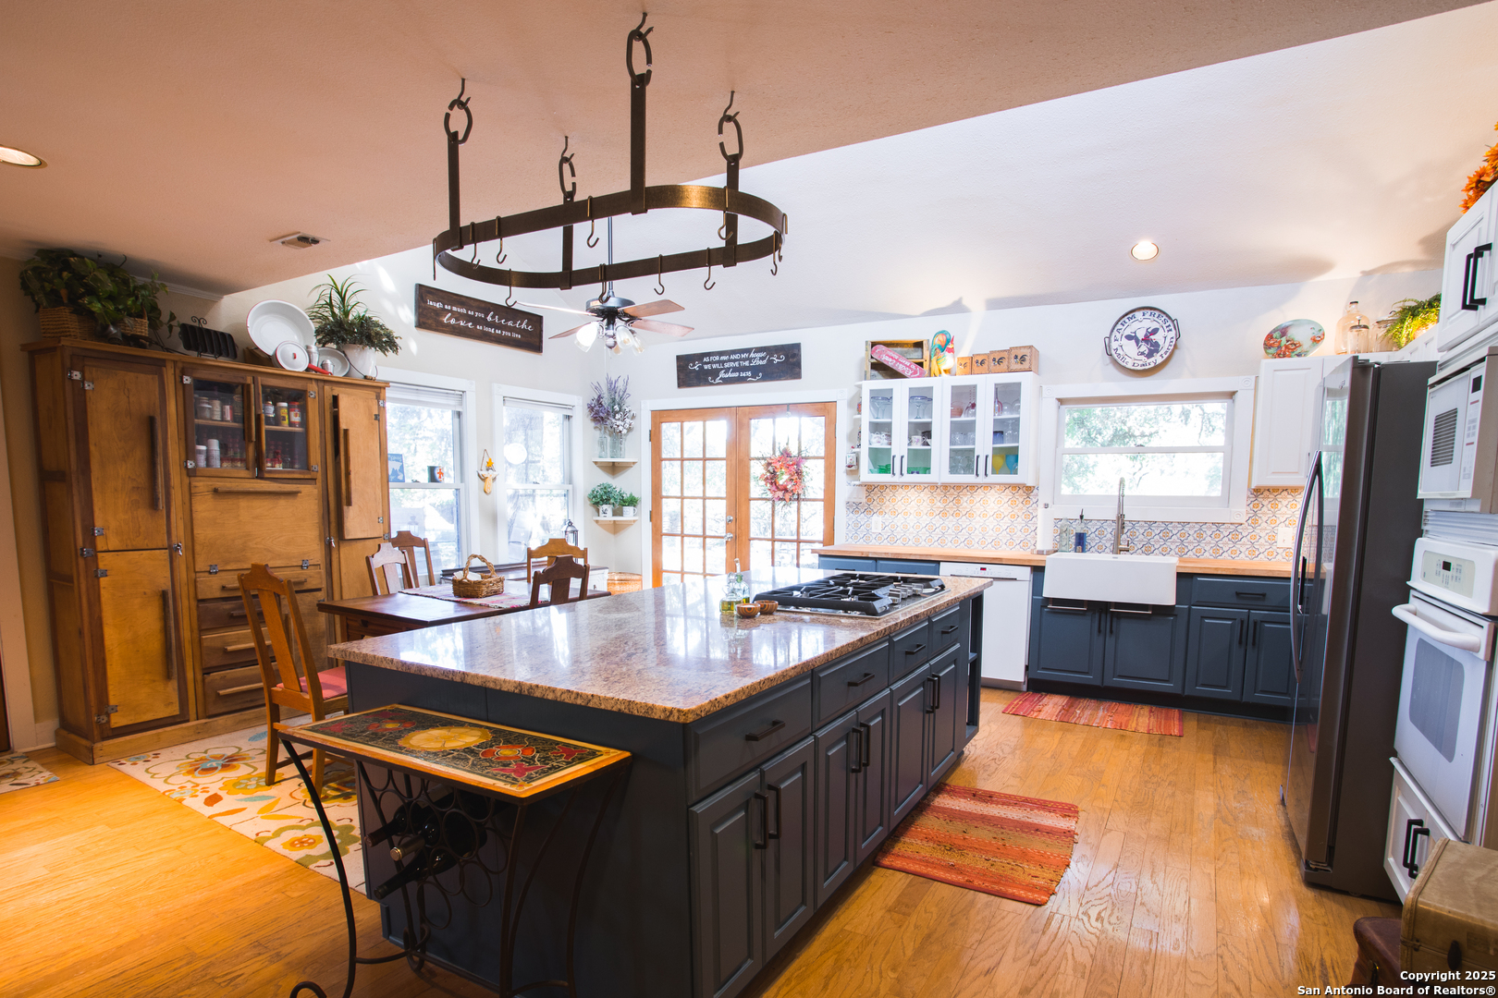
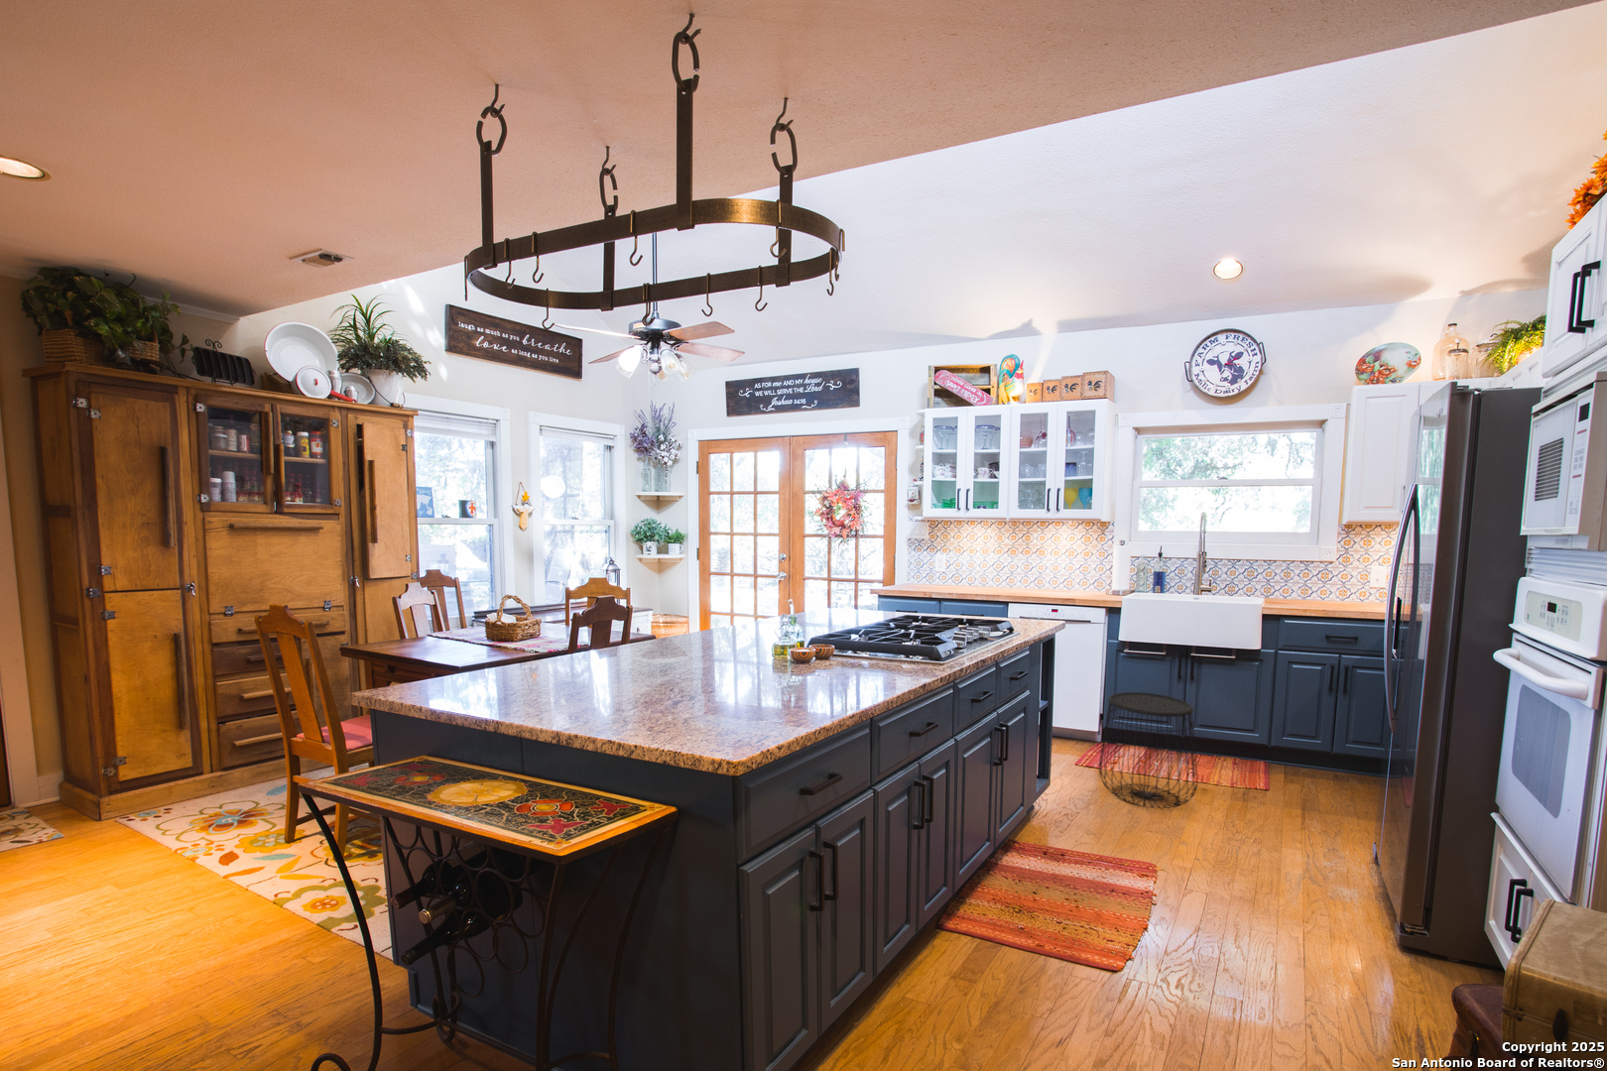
+ side table (1145, 748)
